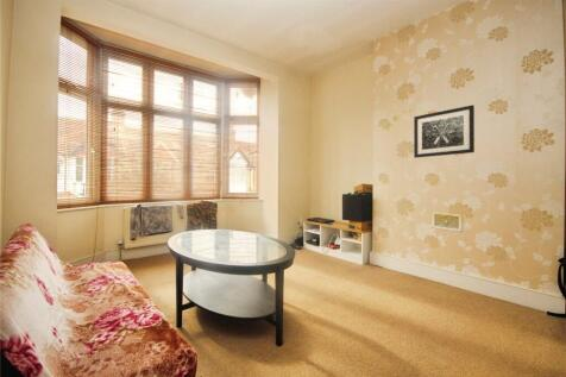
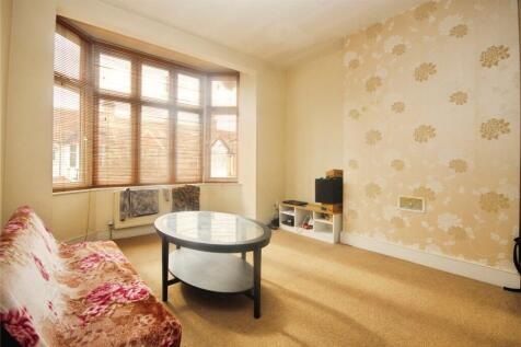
- wall art (441, 133)
